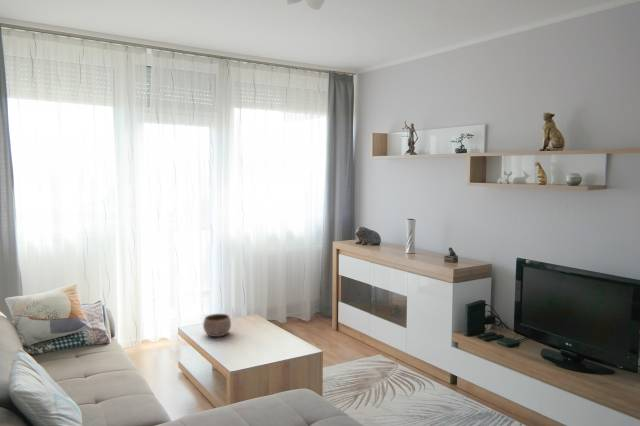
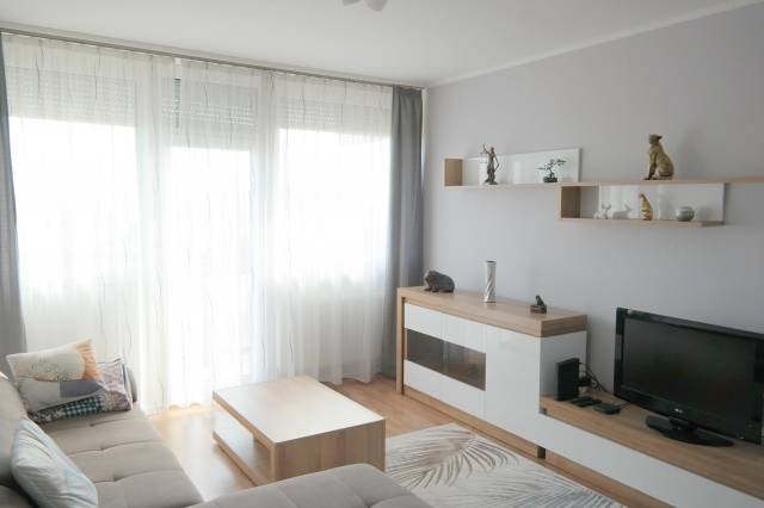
- bowl (217, 325)
